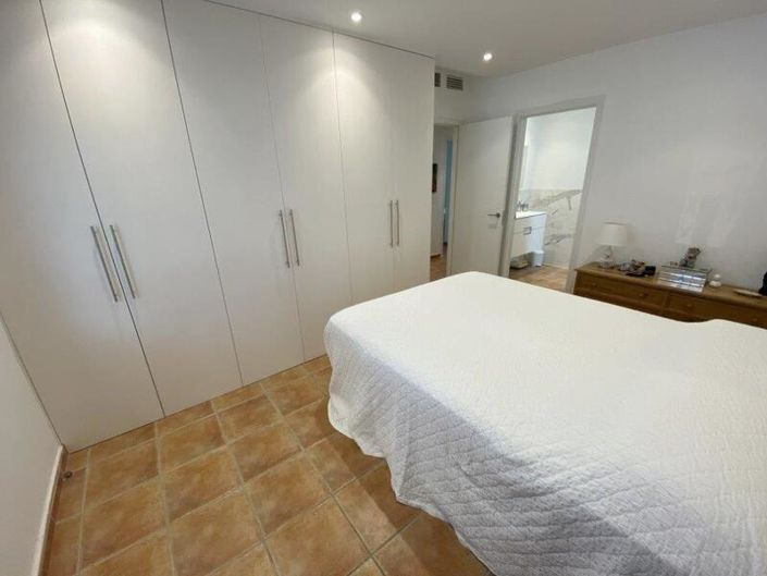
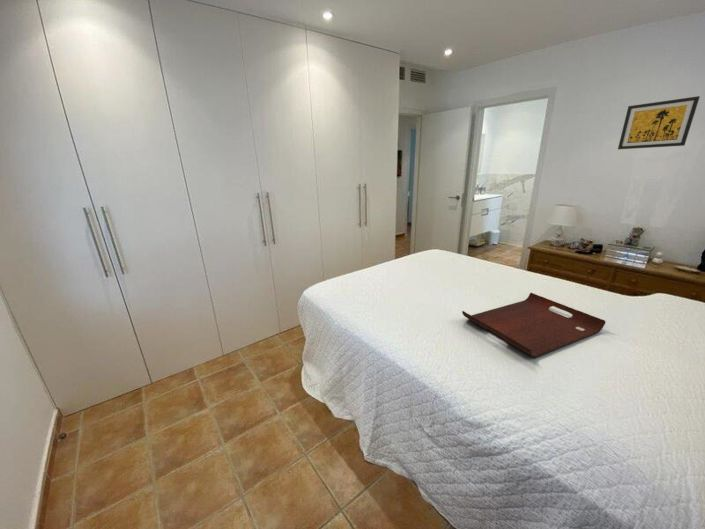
+ serving tray (530, 320)
+ wall art (655, 125)
